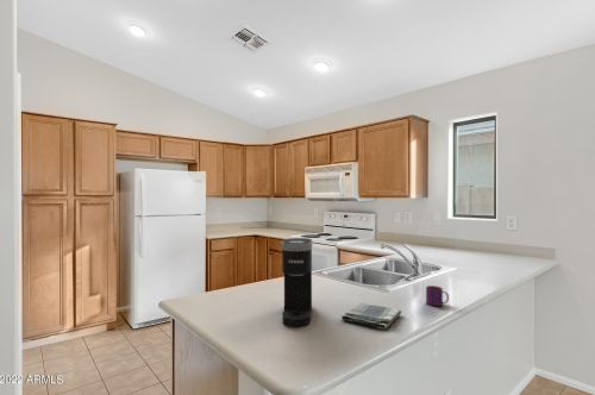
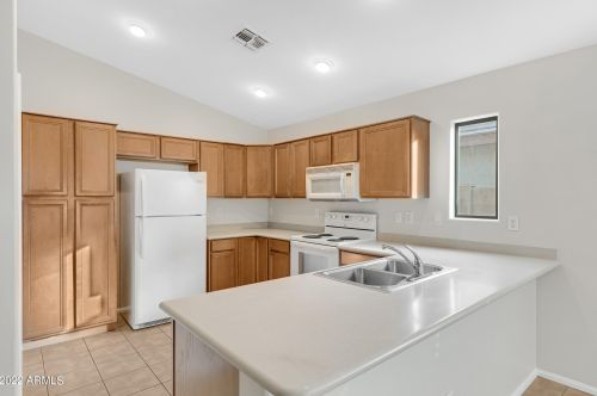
- dish towel (371, 313)
- mug (437, 296)
- coffee maker (298, 276)
